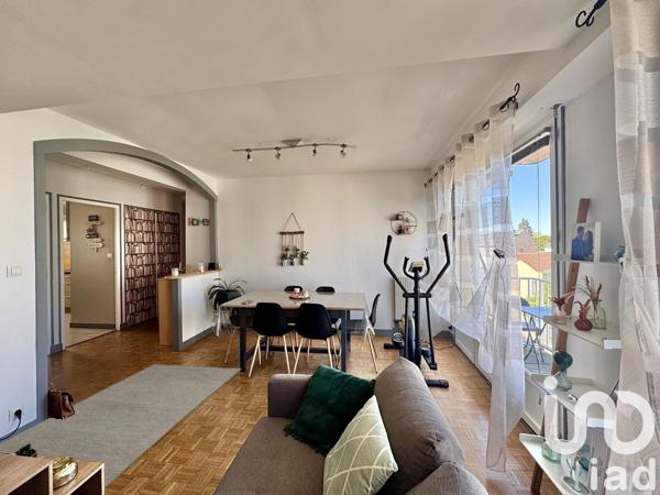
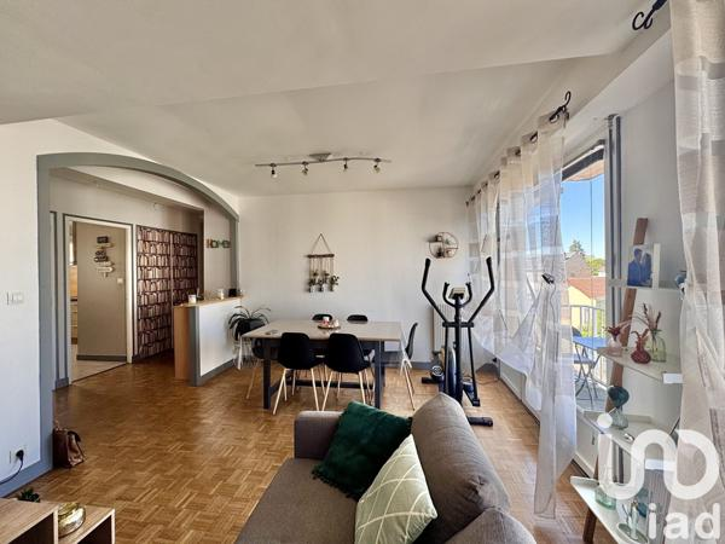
- rug (138, 404)
